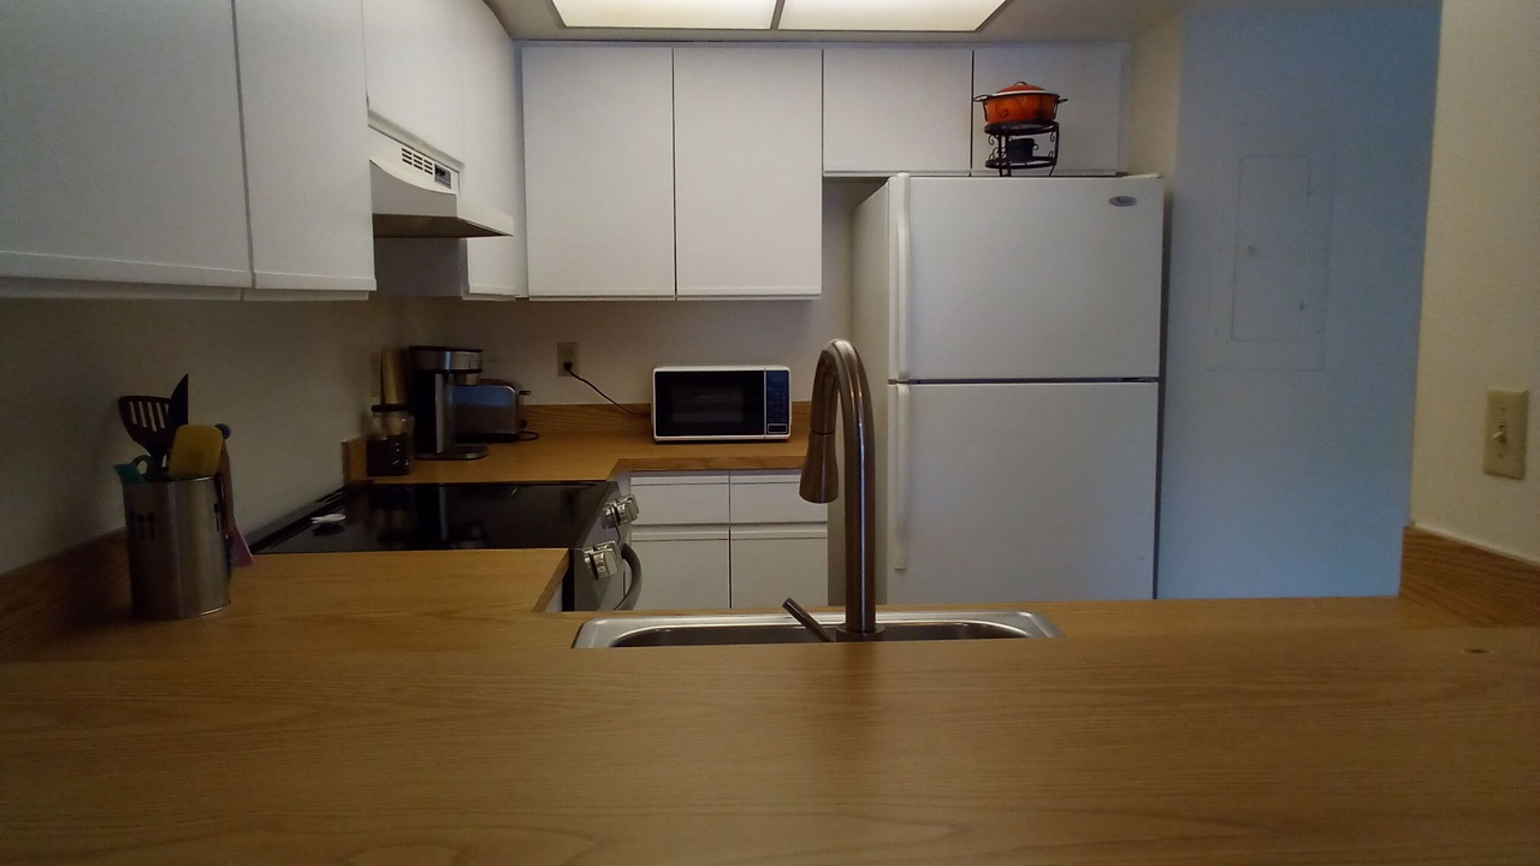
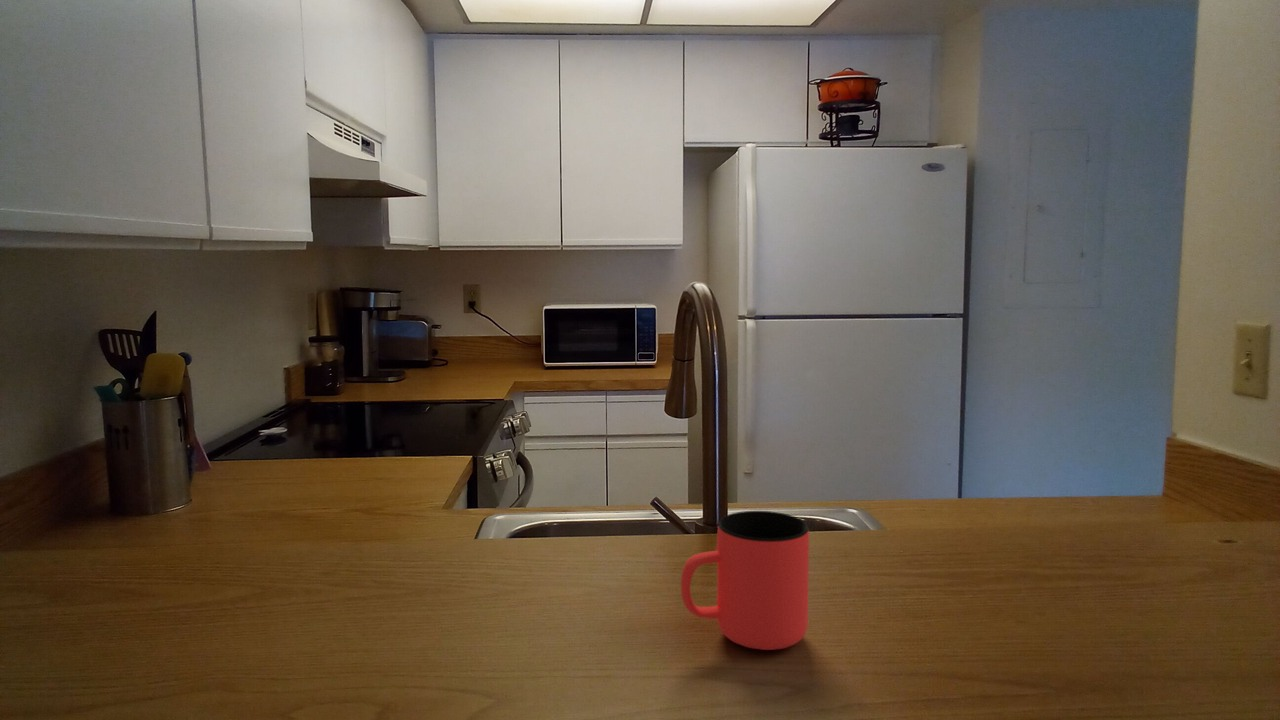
+ cup (743, 580)
